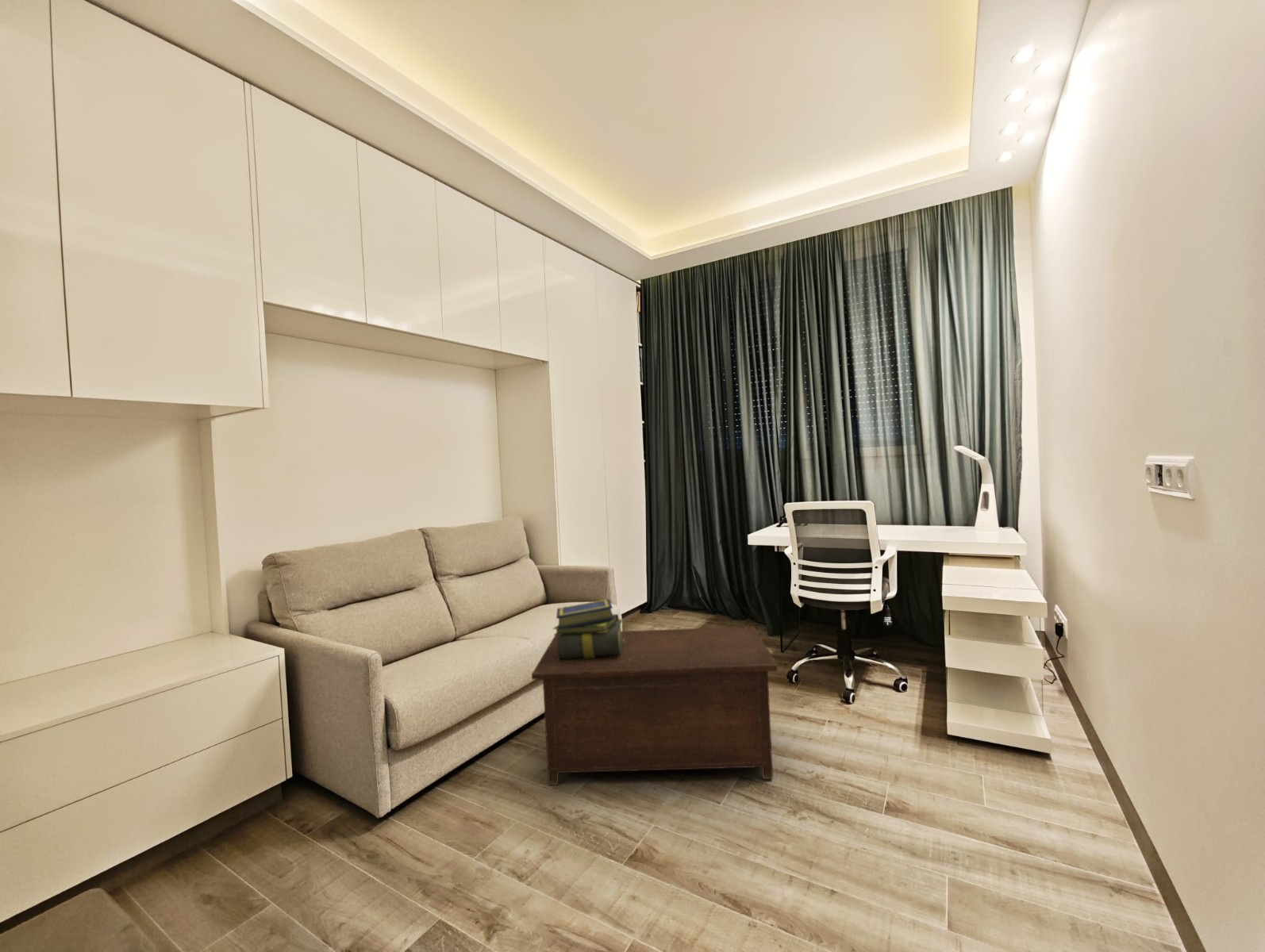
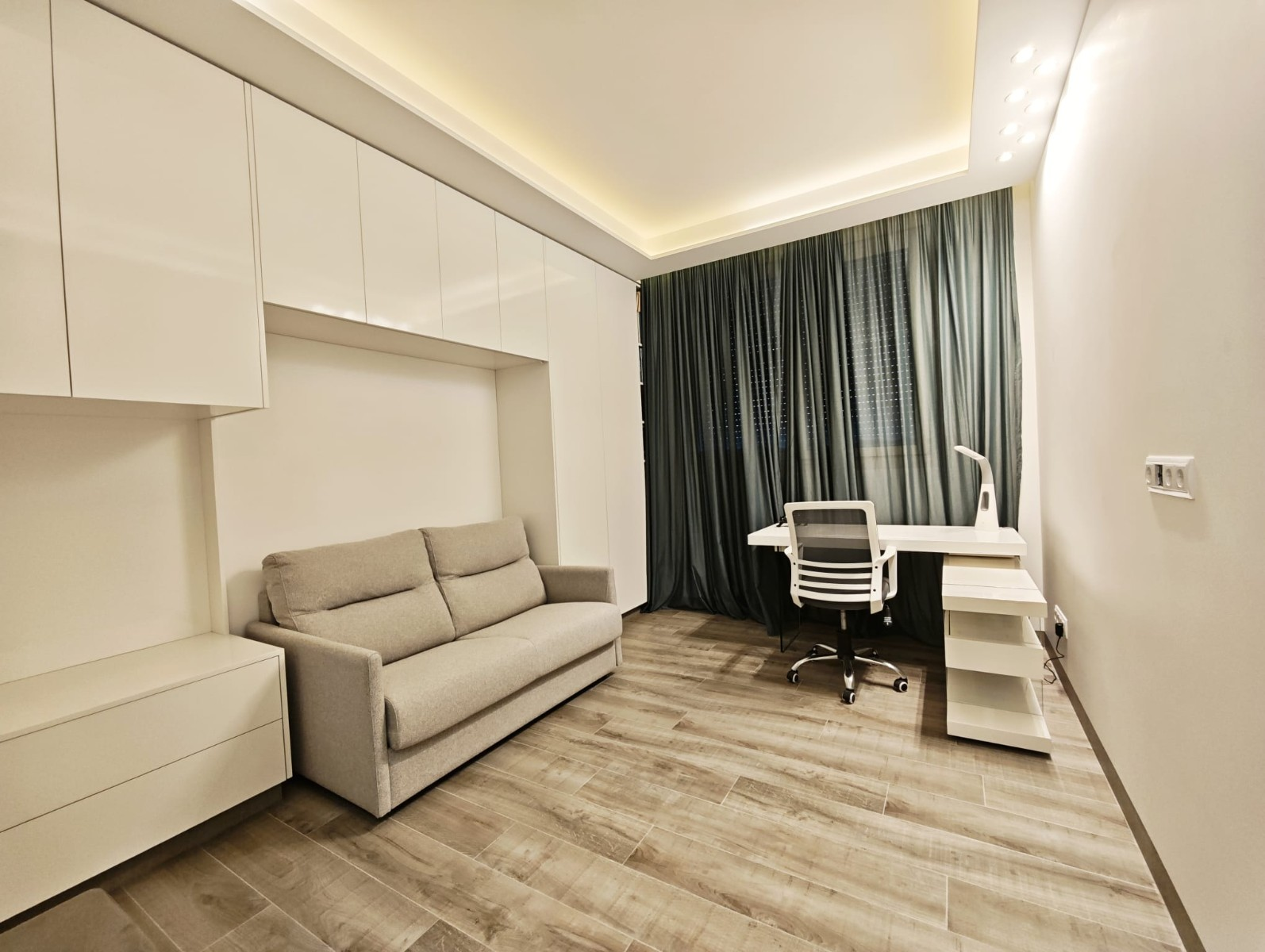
- cabinet (656, 698)
- stack of books (587, 628)
